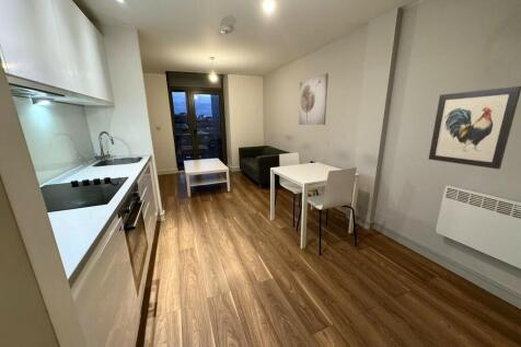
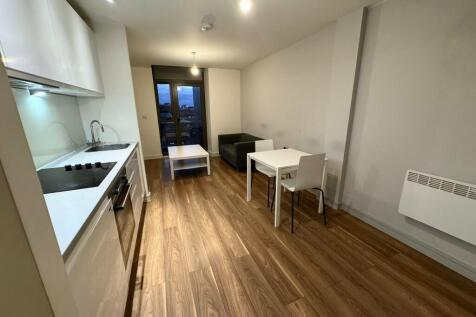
- wall art (311, 102)
- wall art (467, 128)
